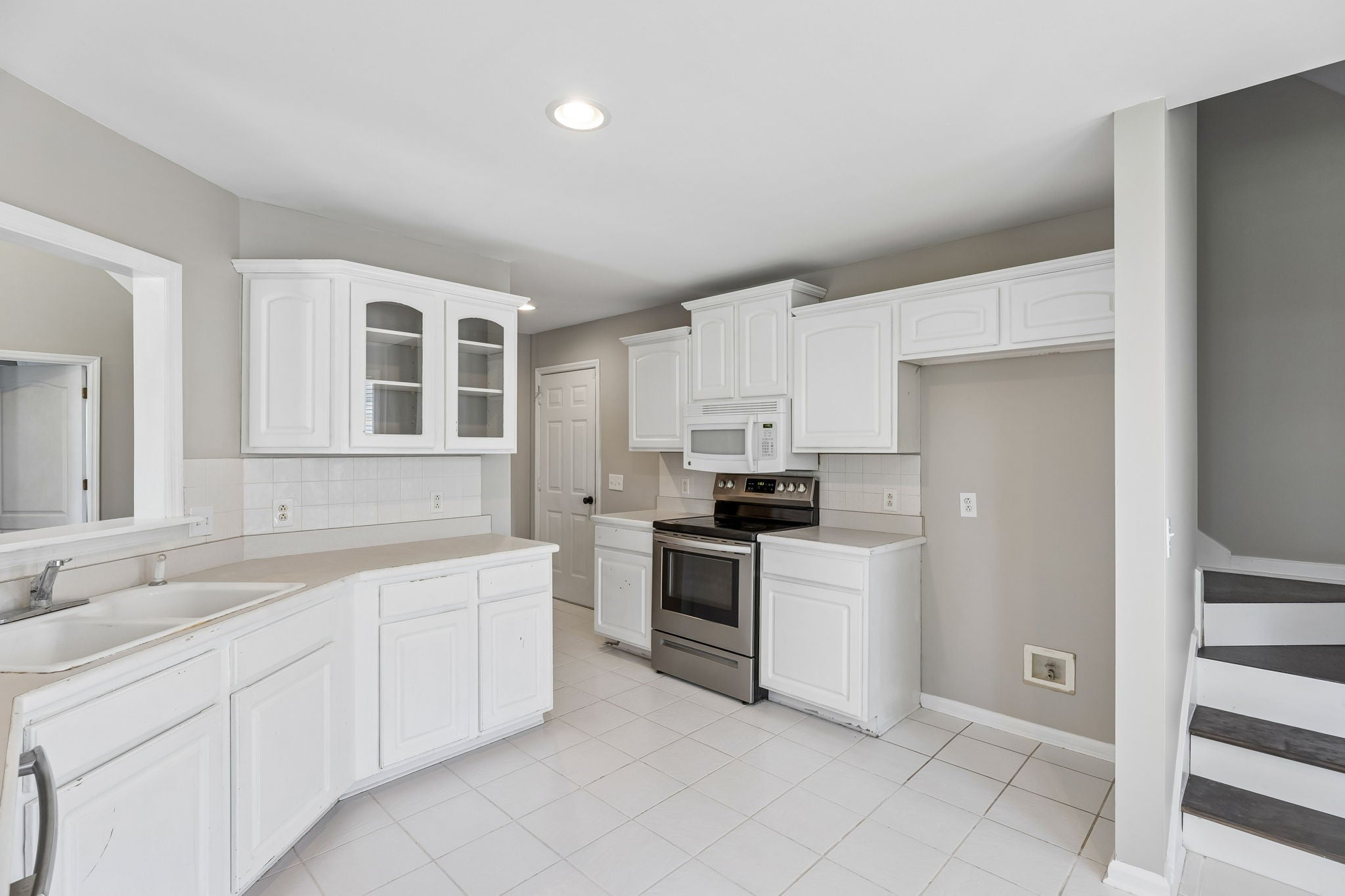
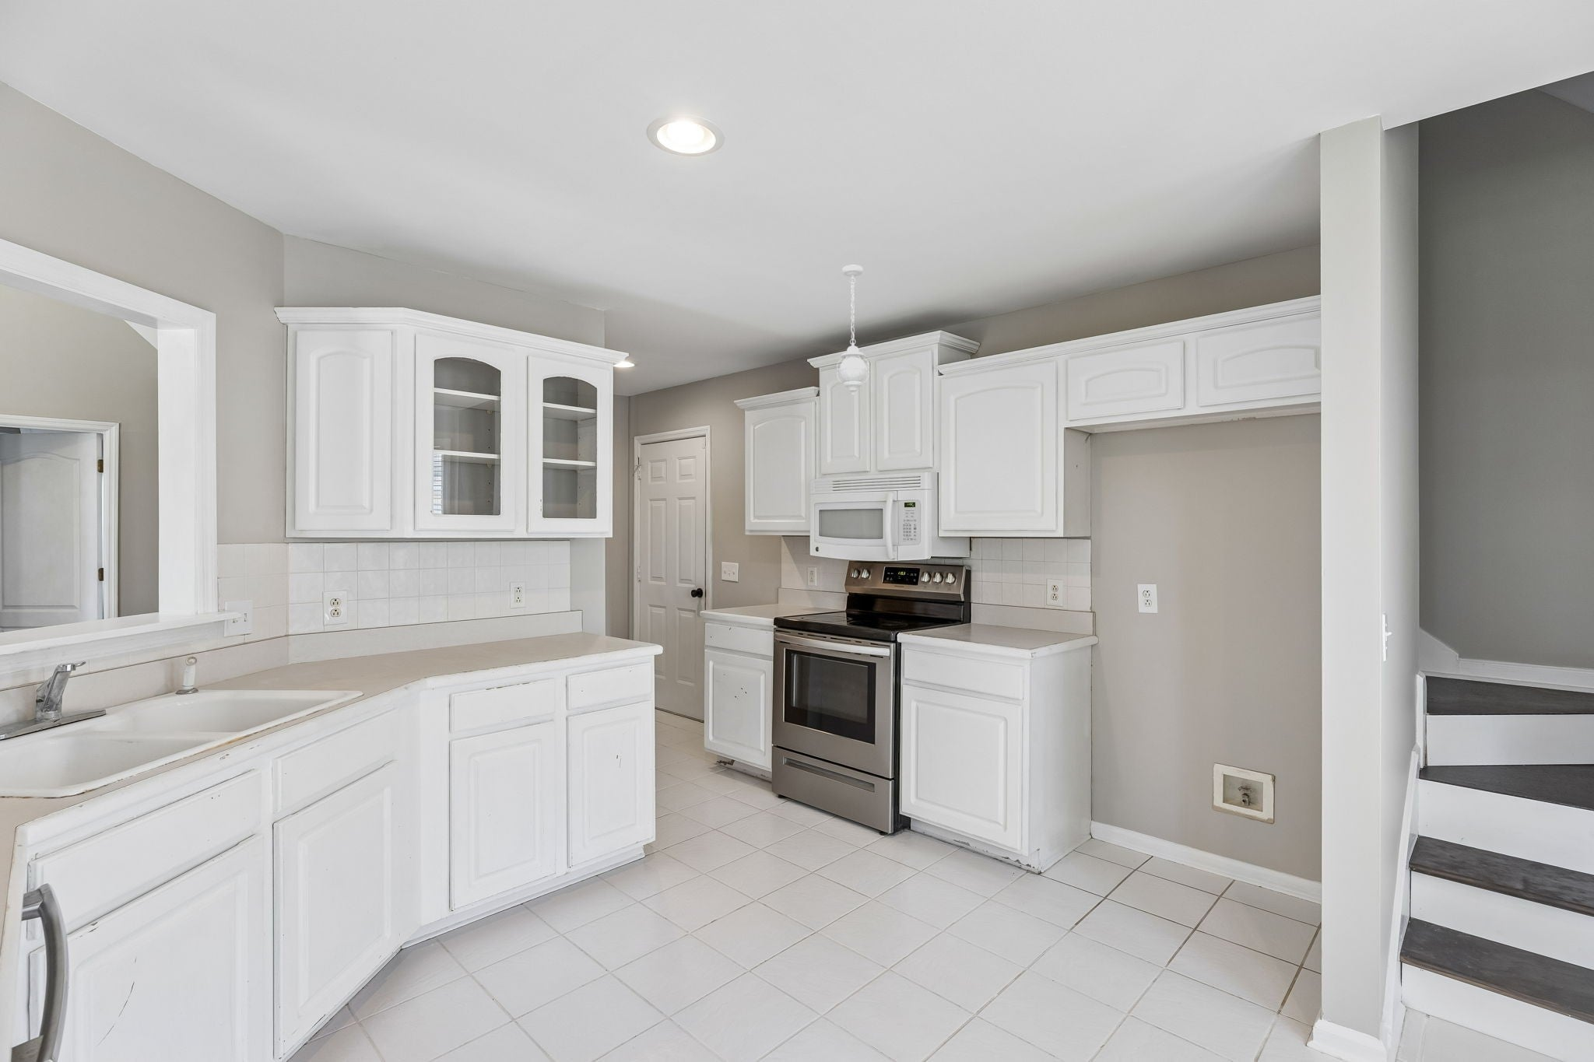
+ pendant light (852, 332)
